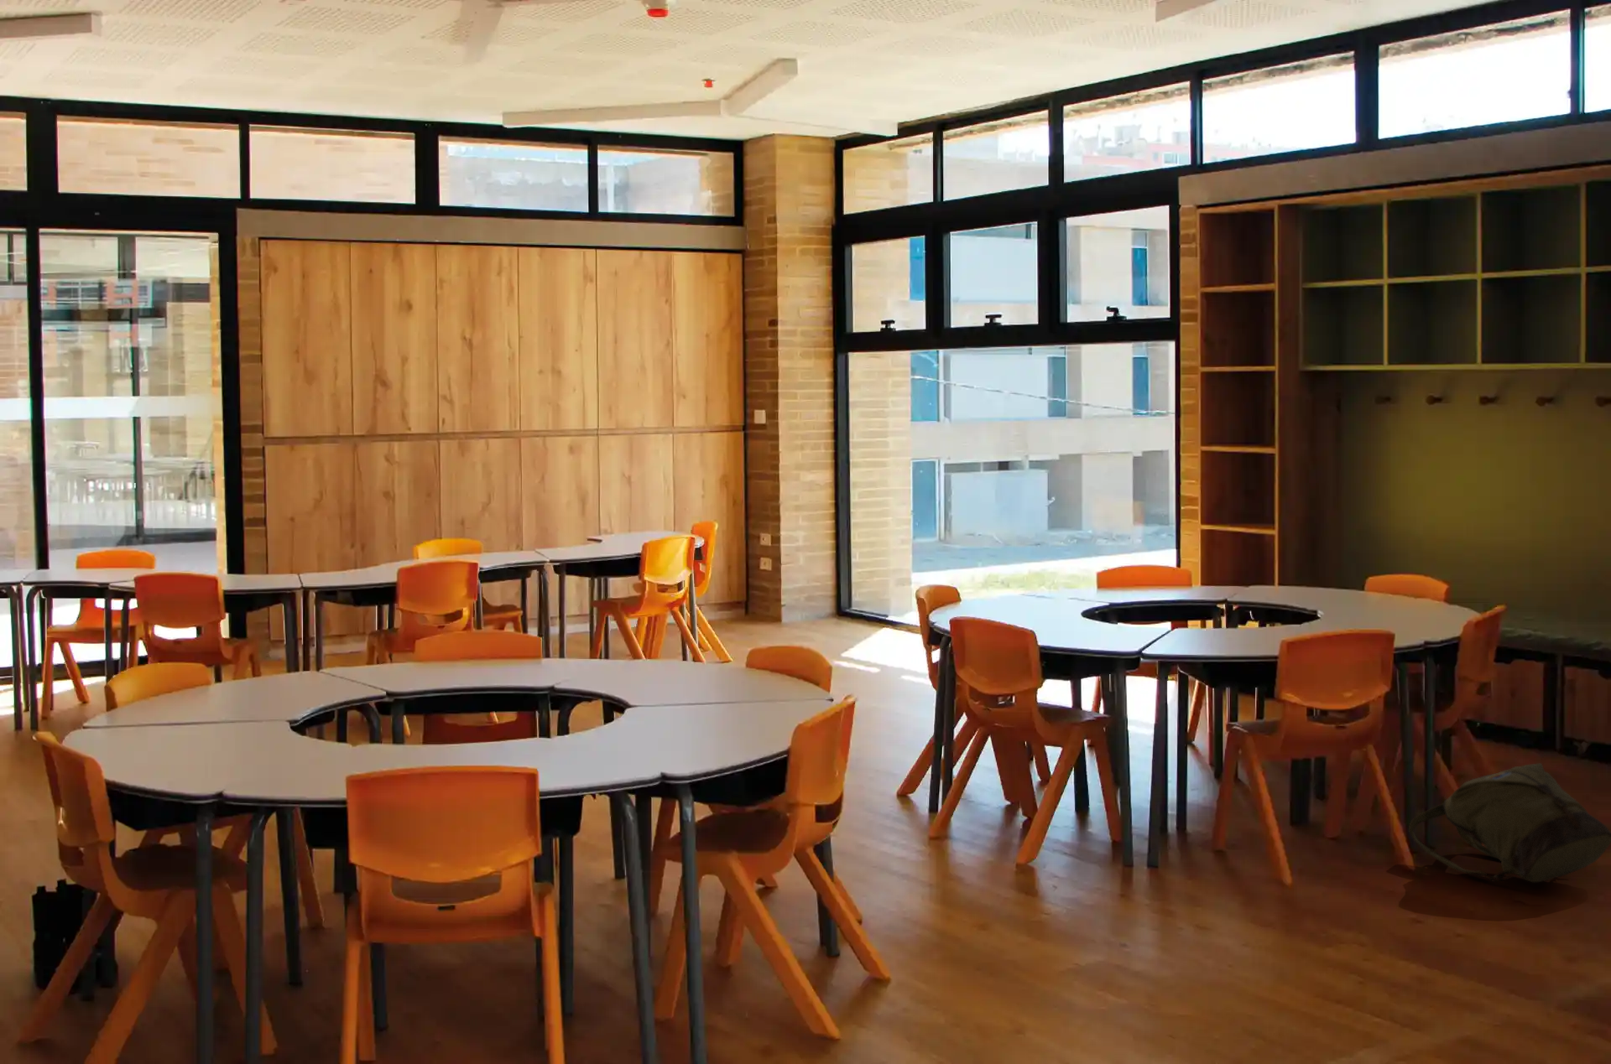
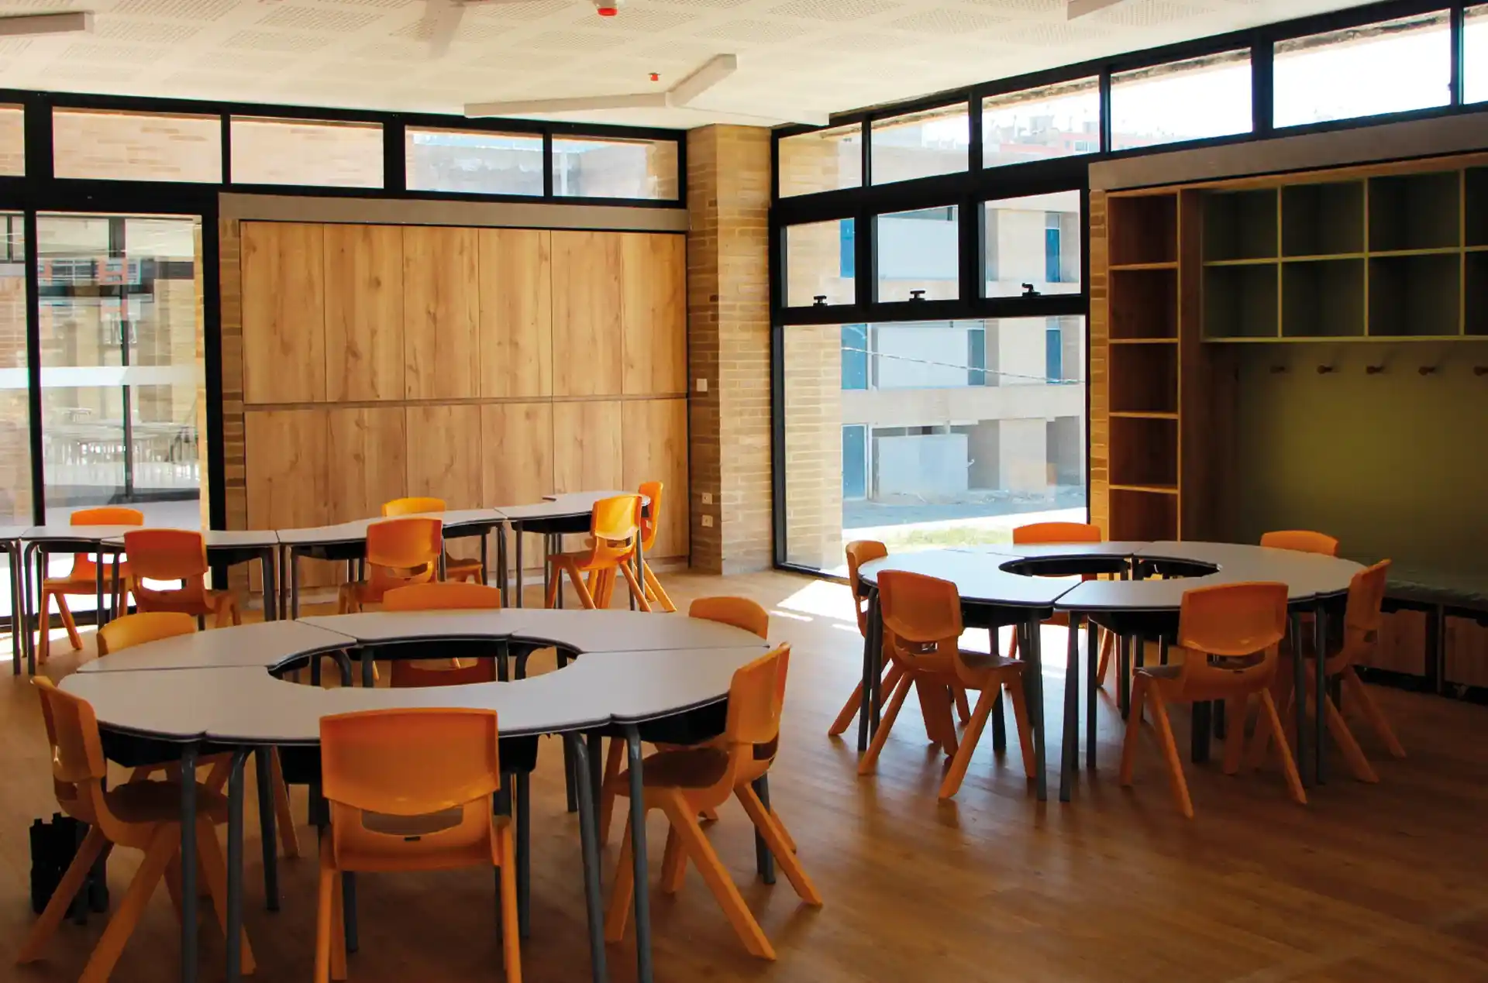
- backpack (1504, 818)
